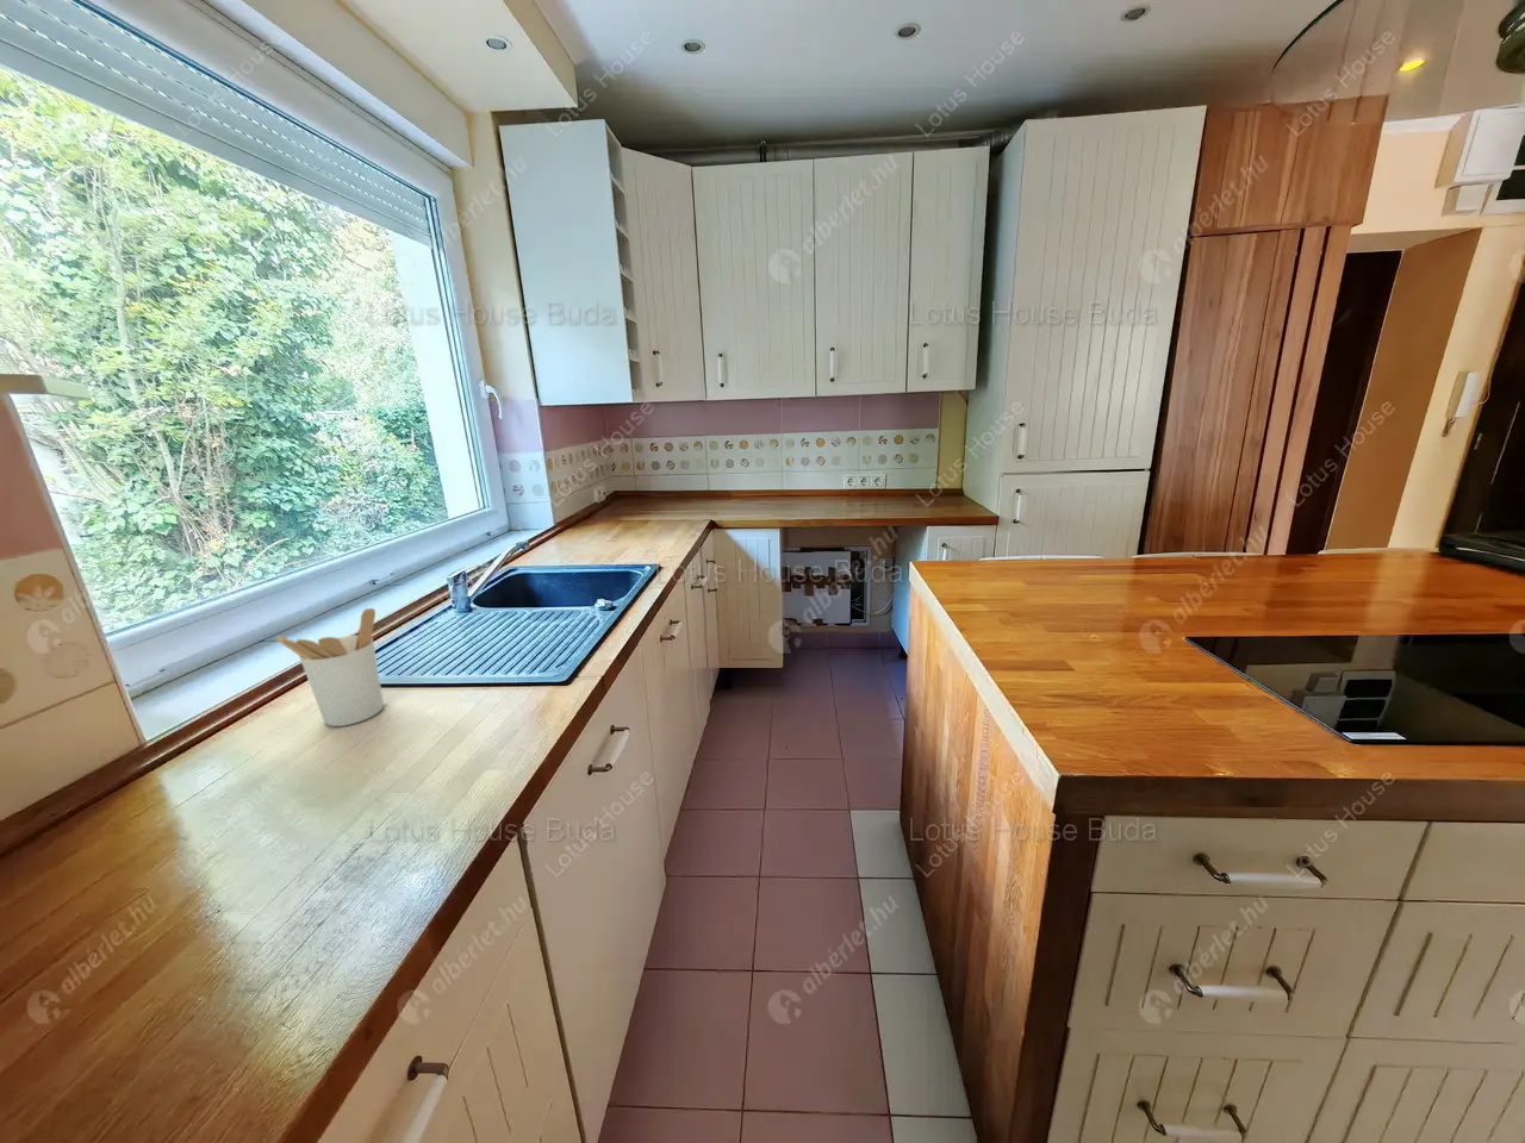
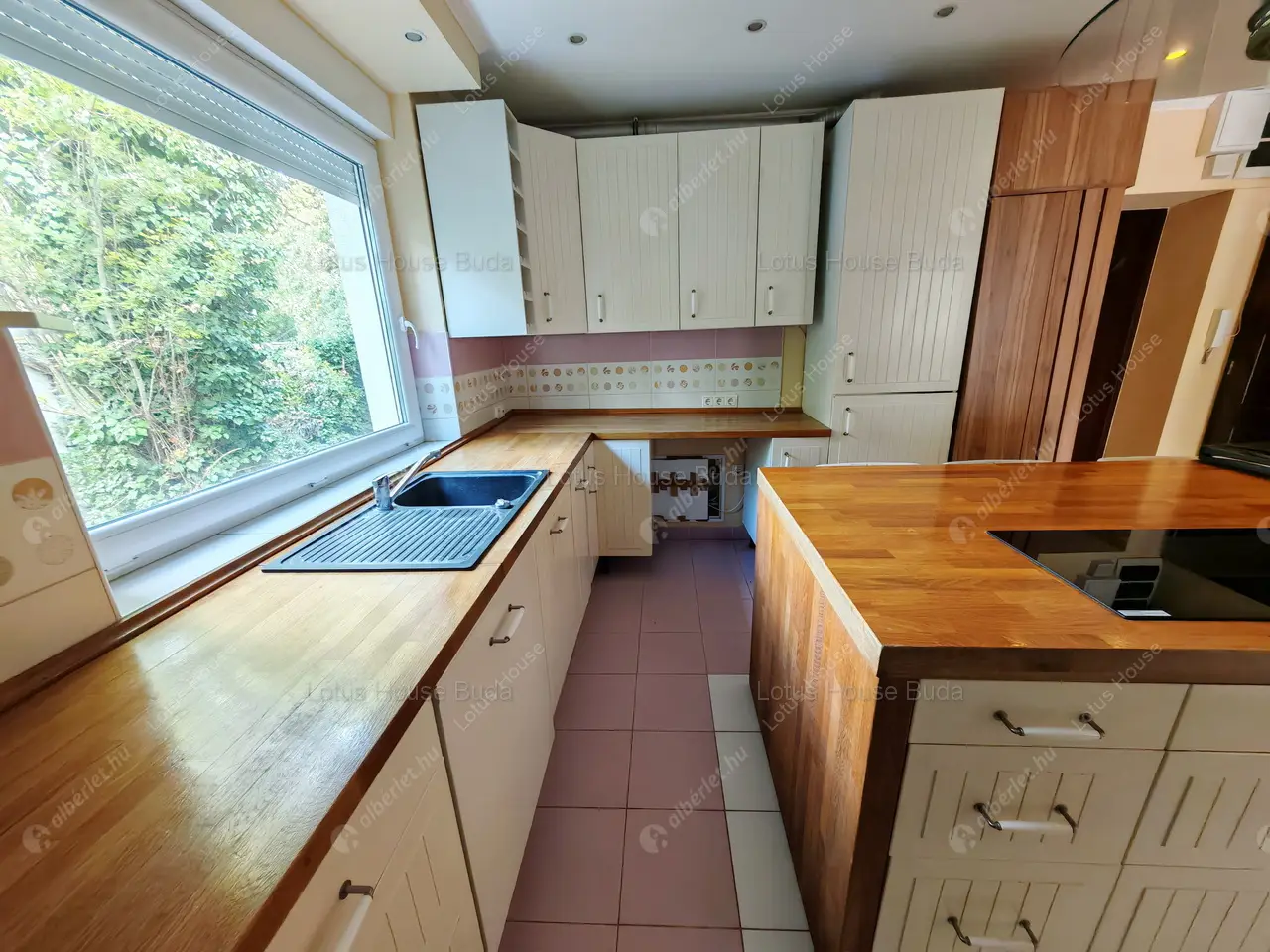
- utensil holder (336, 670)
